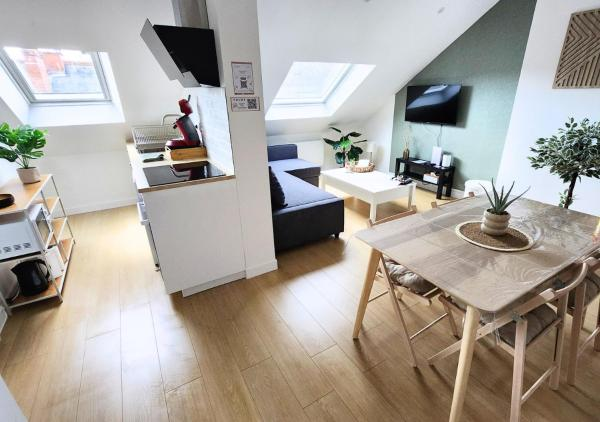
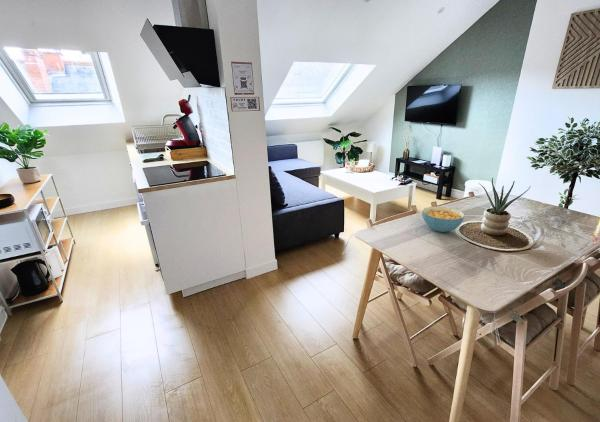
+ cereal bowl (441, 221)
